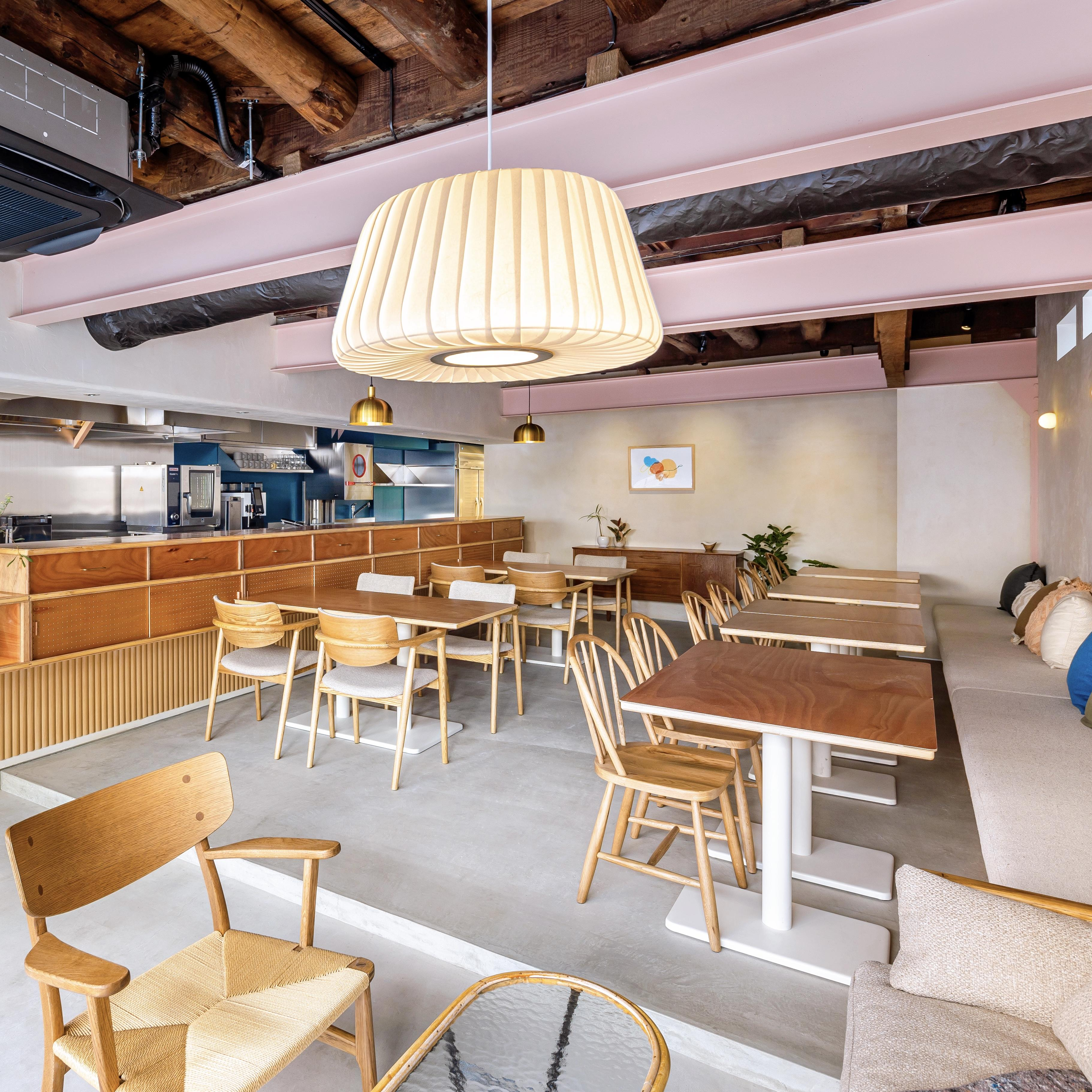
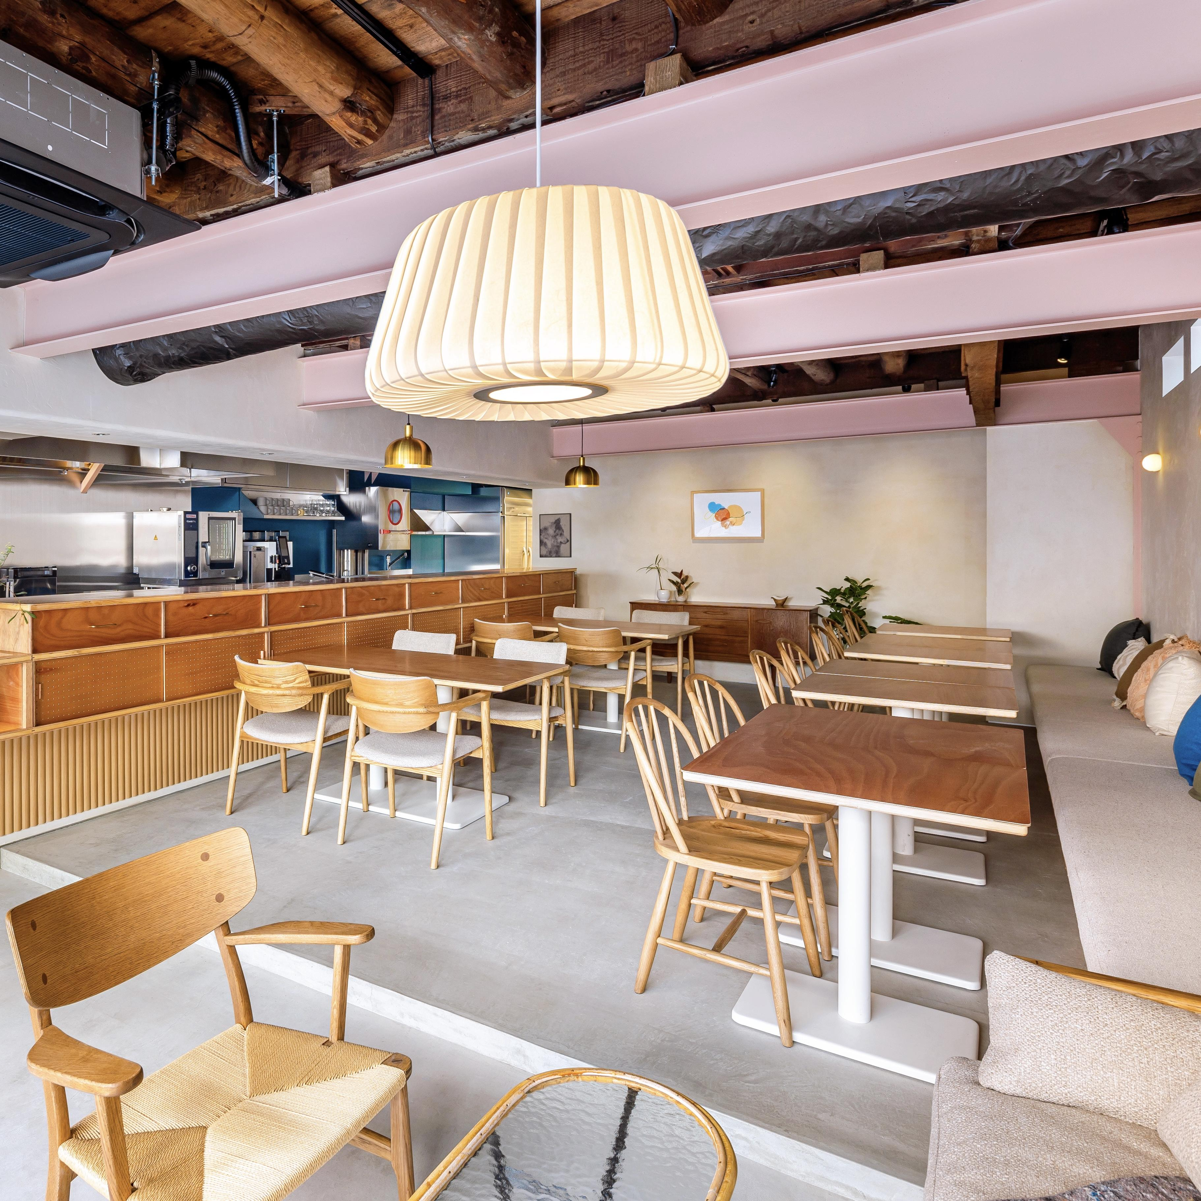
+ wall art (555, 536)
